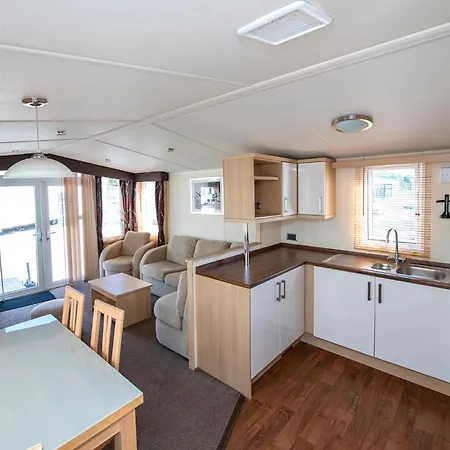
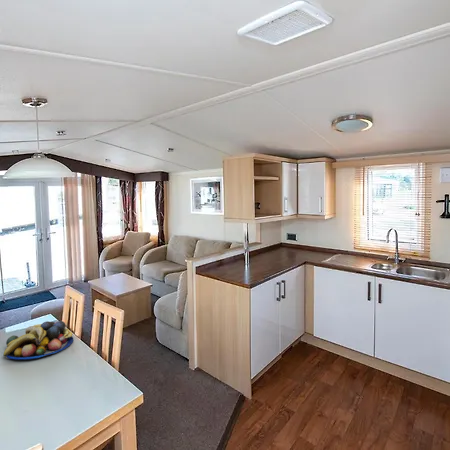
+ fruit bowl (39, 335)
